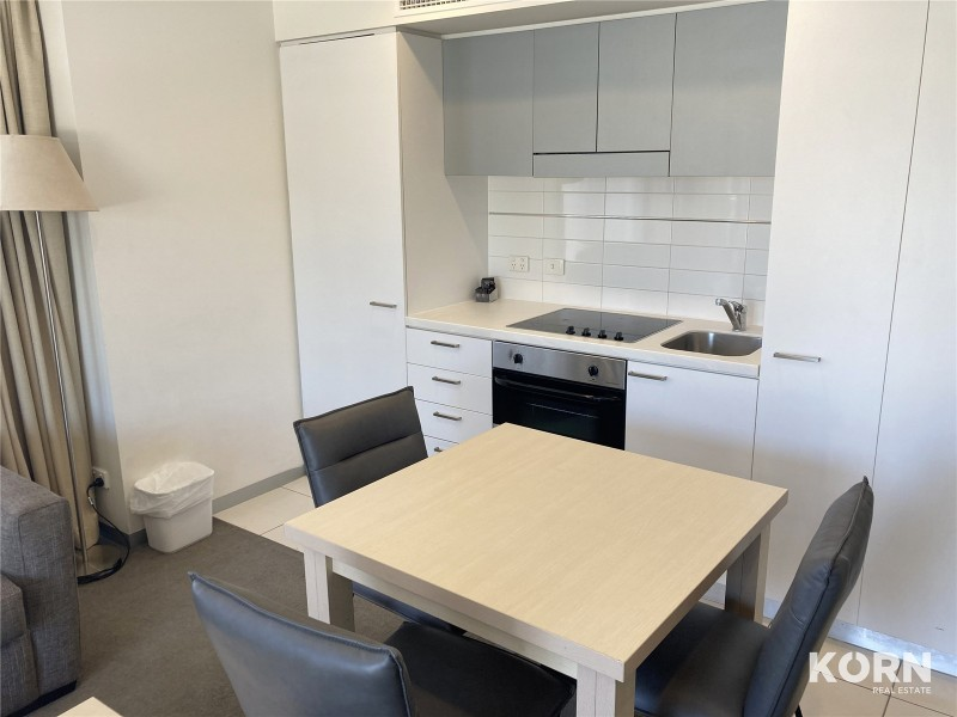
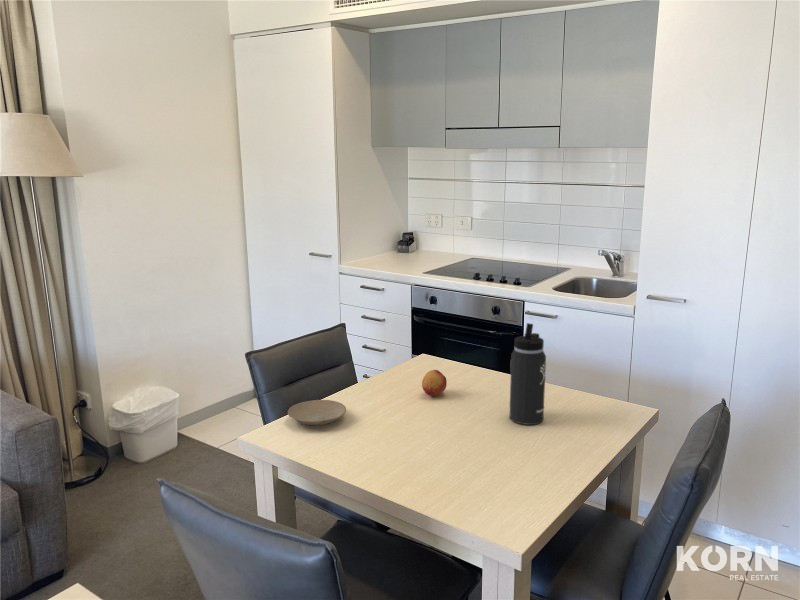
+ fruit (434, 382)
+ plate (317, 414)
+ thermos bottle (529, 370)
